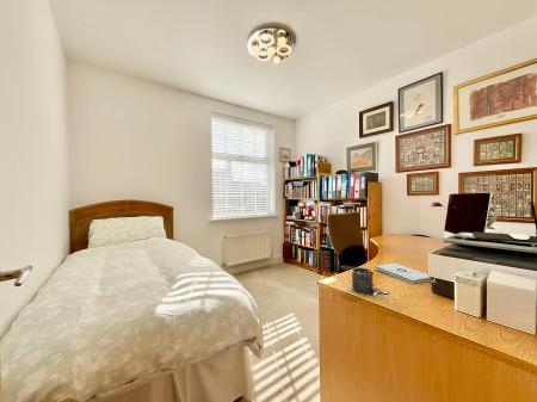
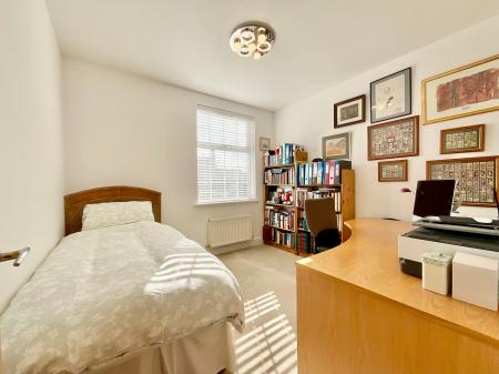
- notepad (402, 272)
- paint can (369, 279)
